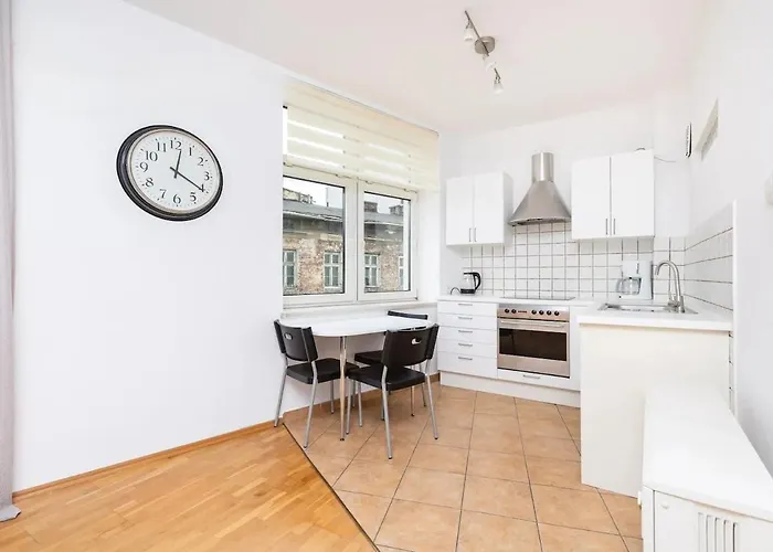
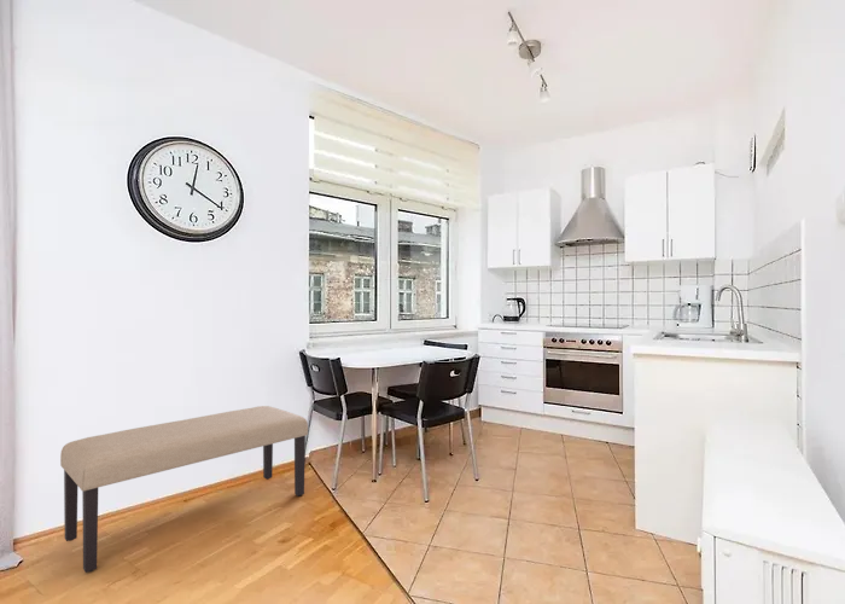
+ bench (193, 463)
